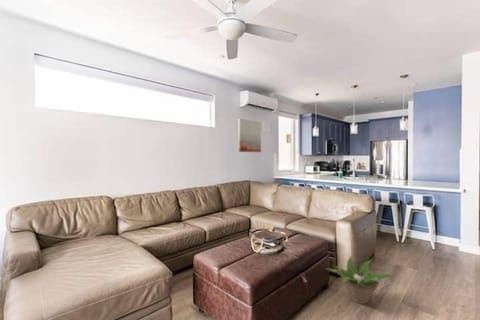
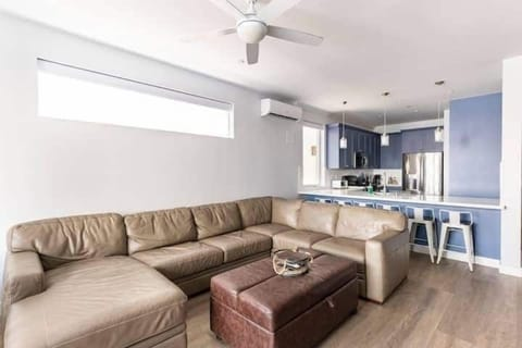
- decorative plant (357, 283)
- wall art (250, 136)
